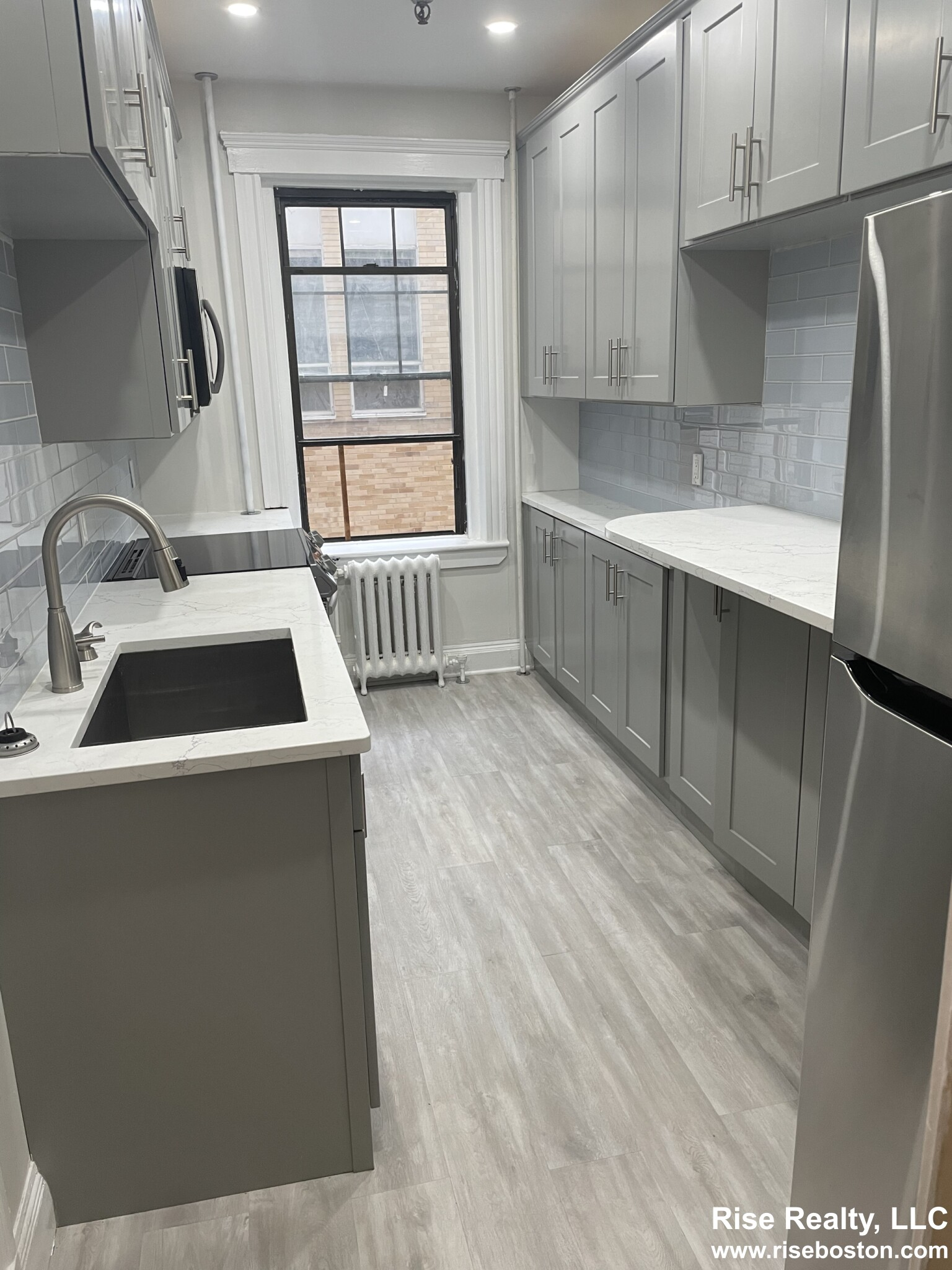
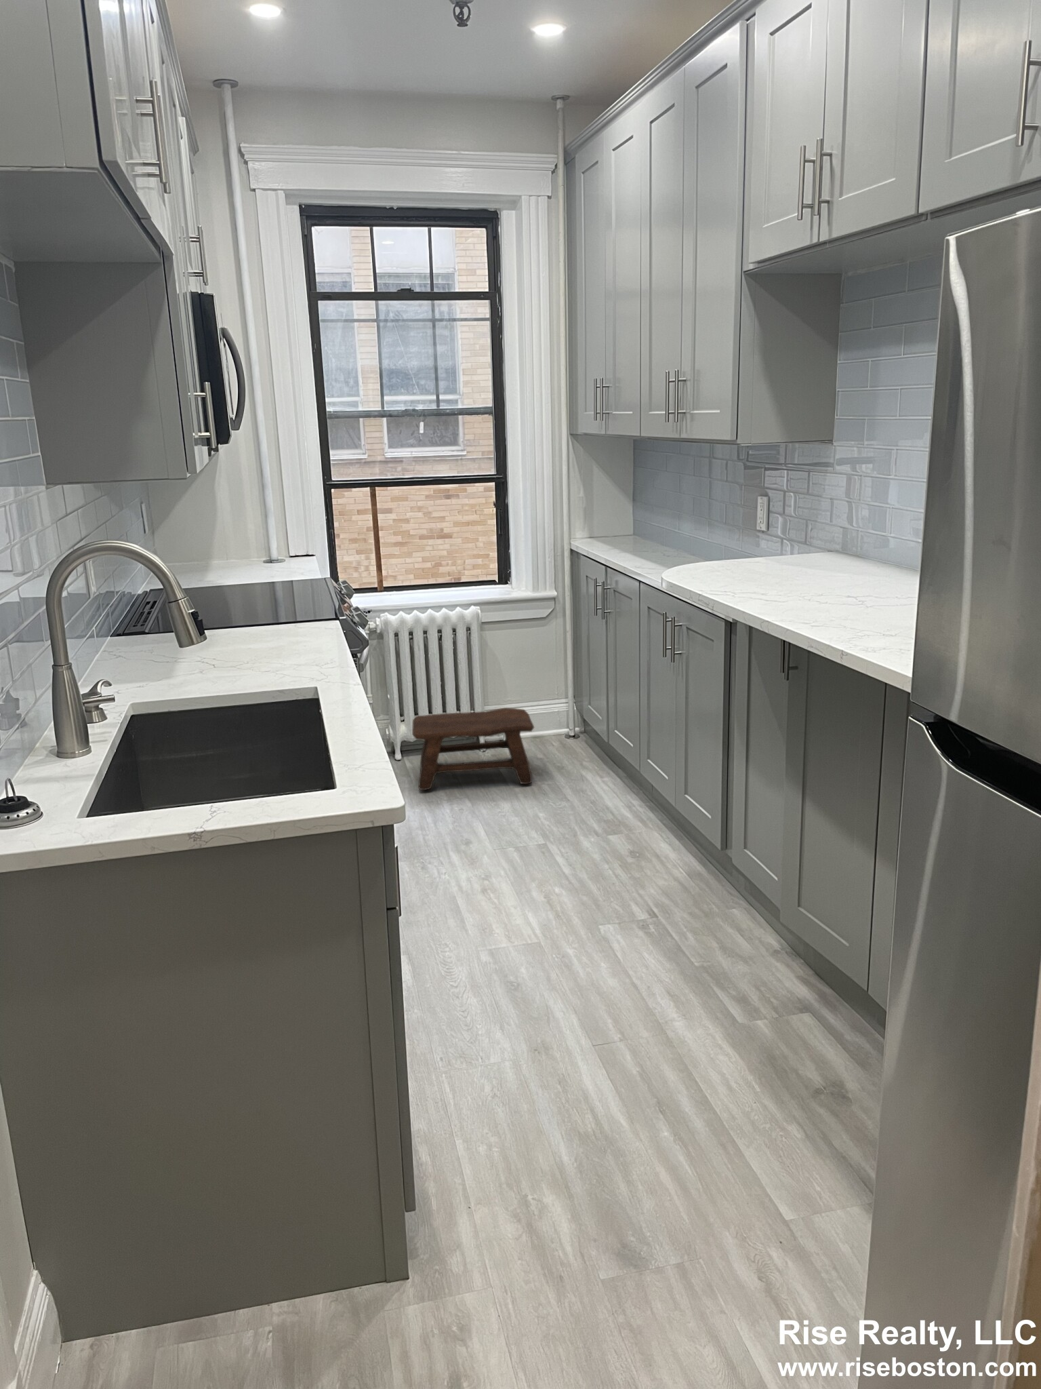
+ stool (472, 746)
